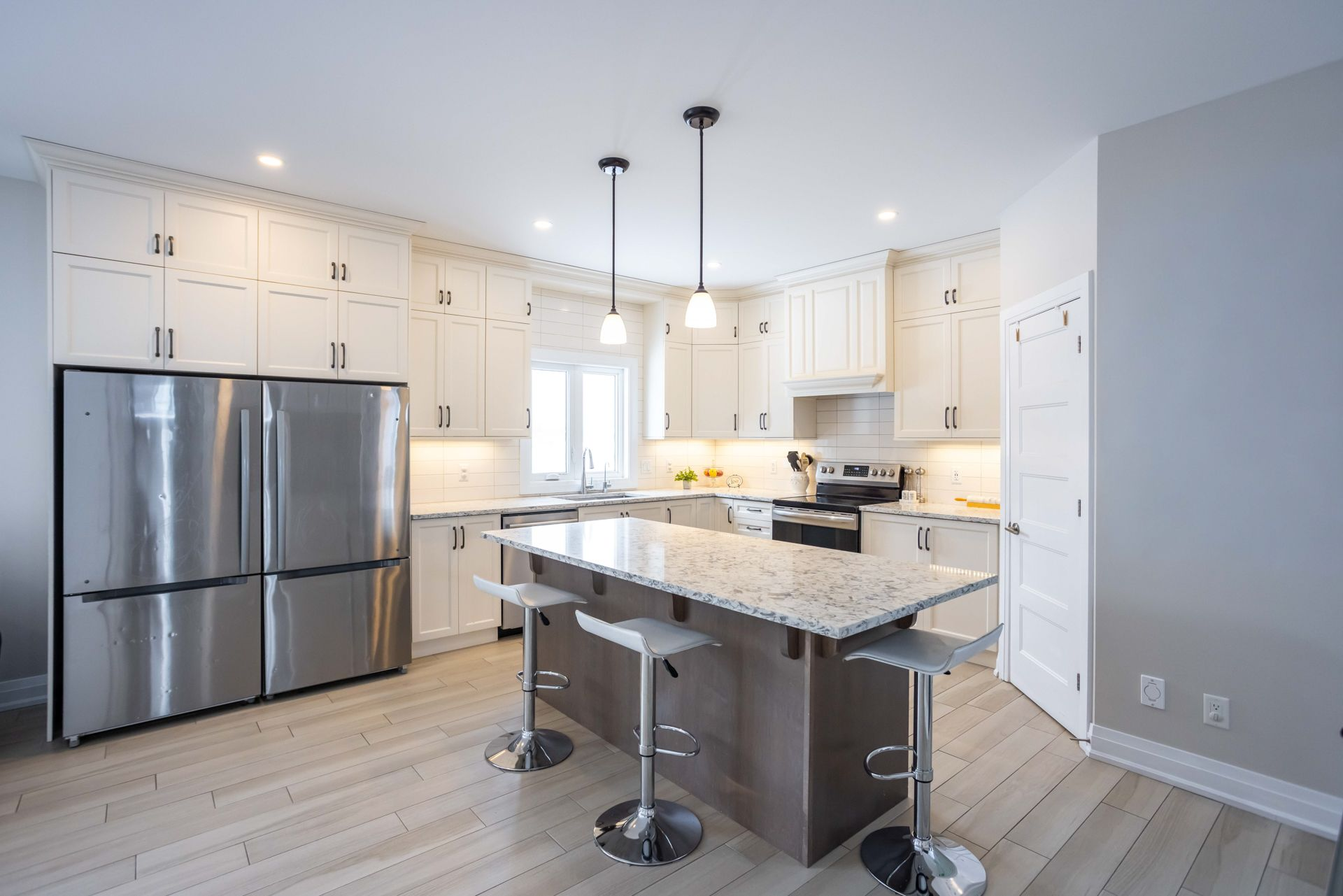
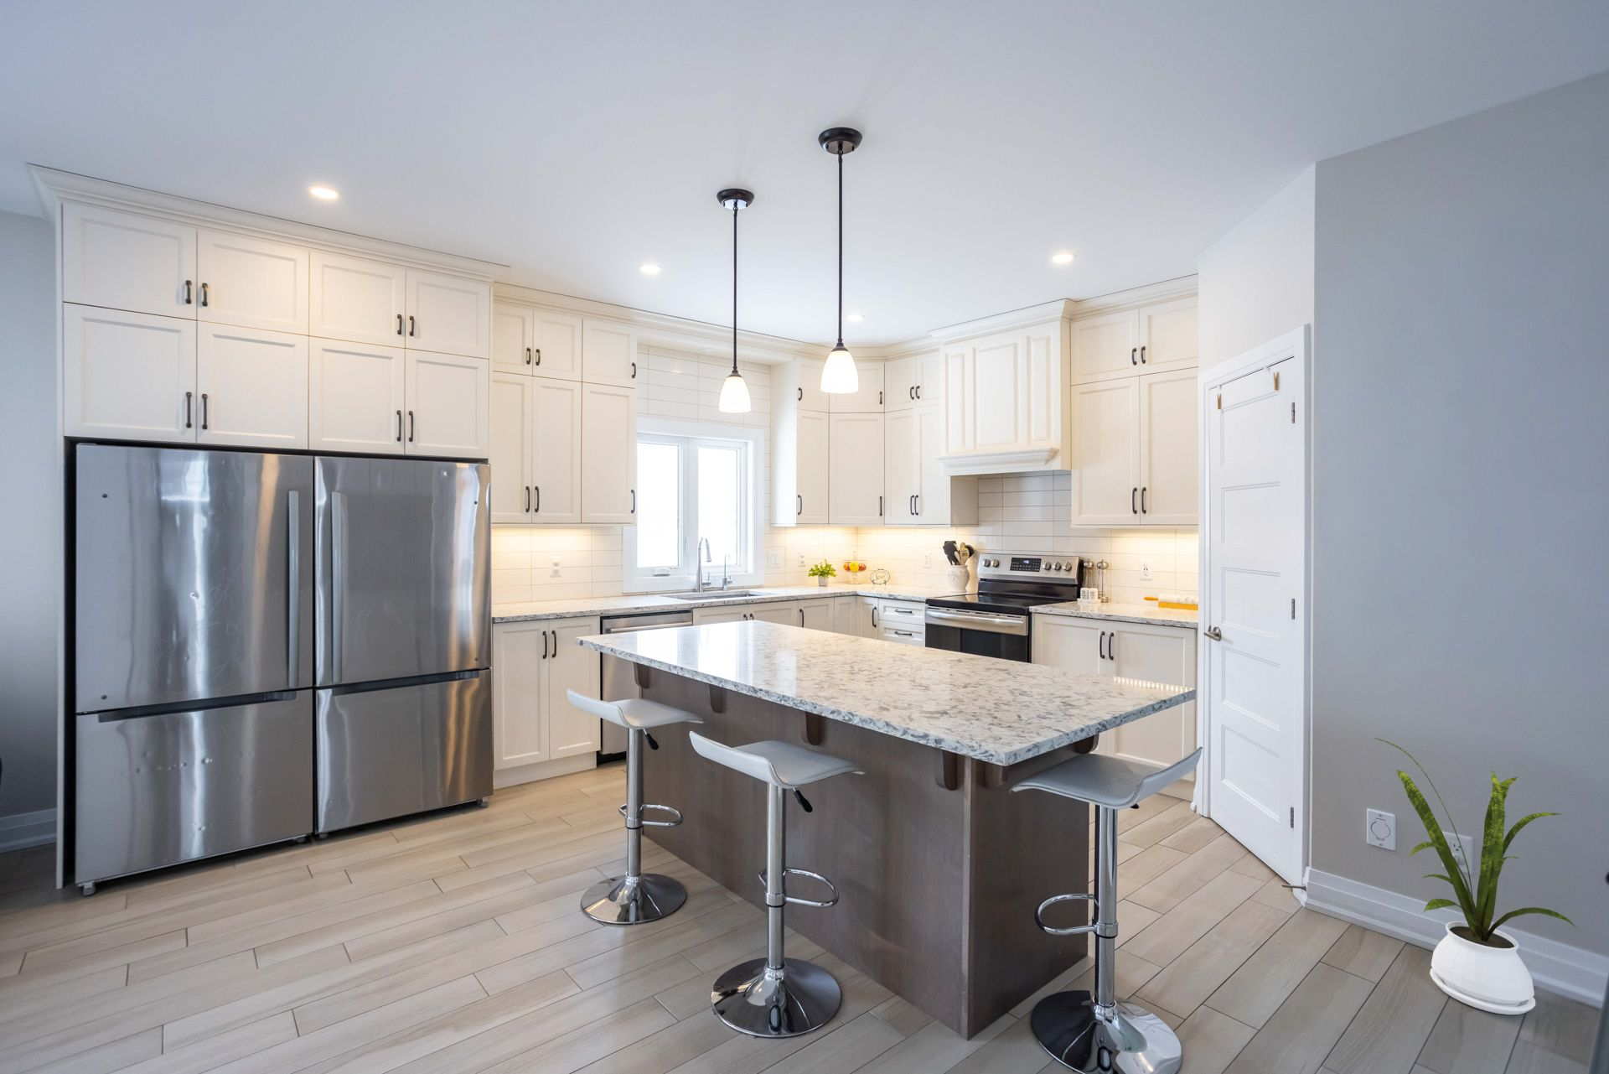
+ house plant (1468, 869)
